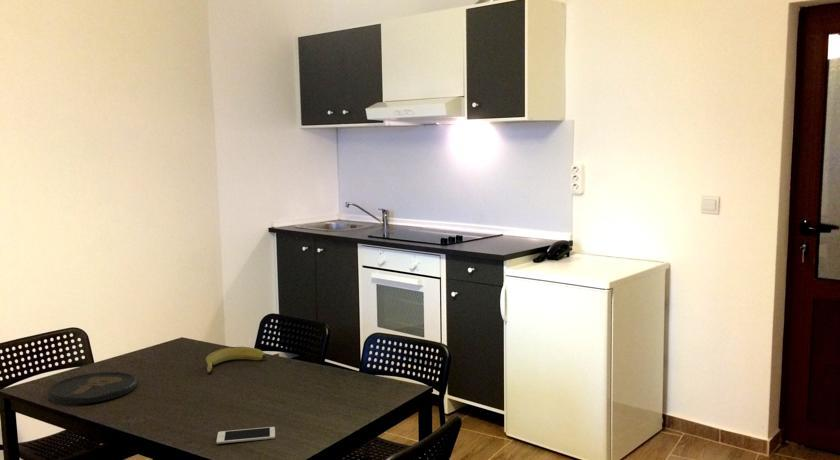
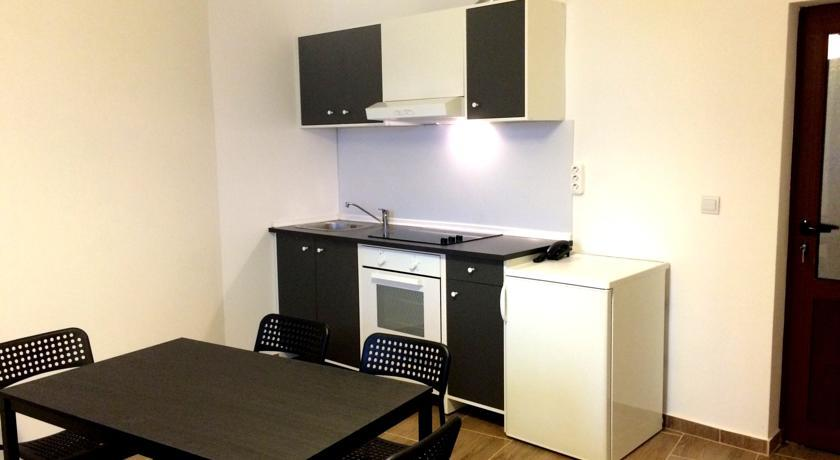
- cell phone (246, 435)
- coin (93, 387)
- banana (230, 358)
